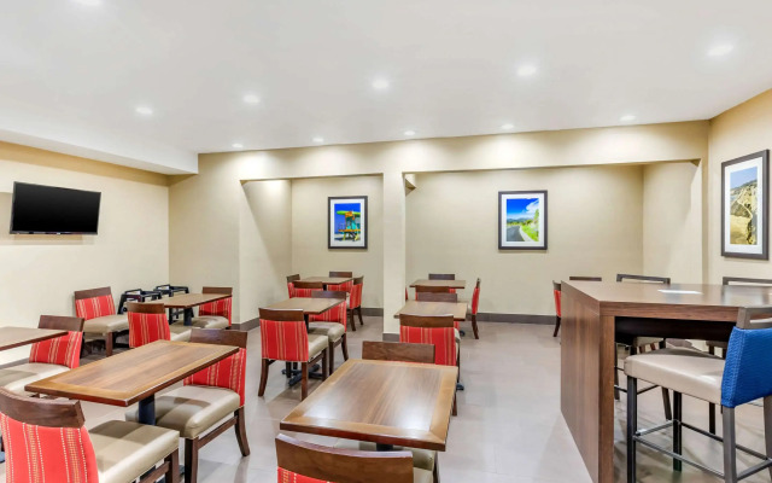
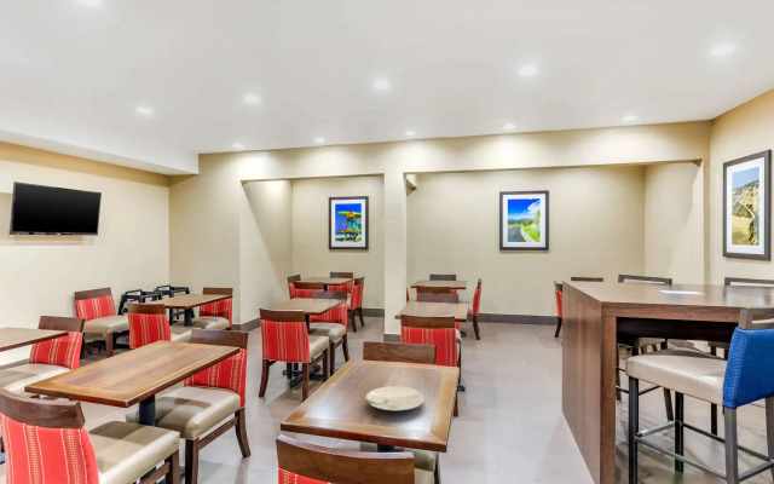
+ plate (394, 401)
